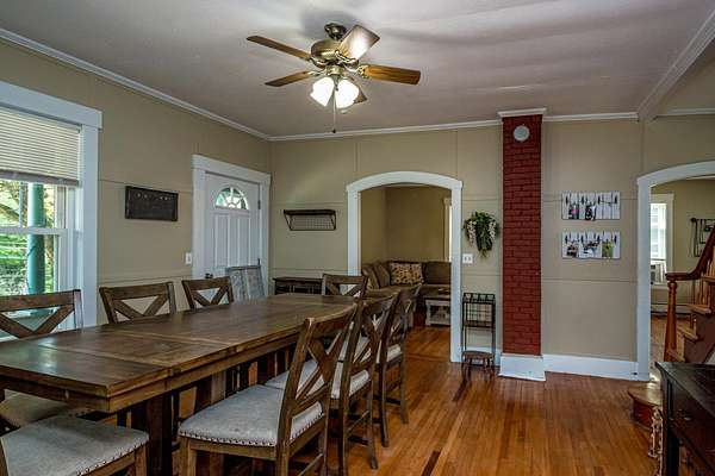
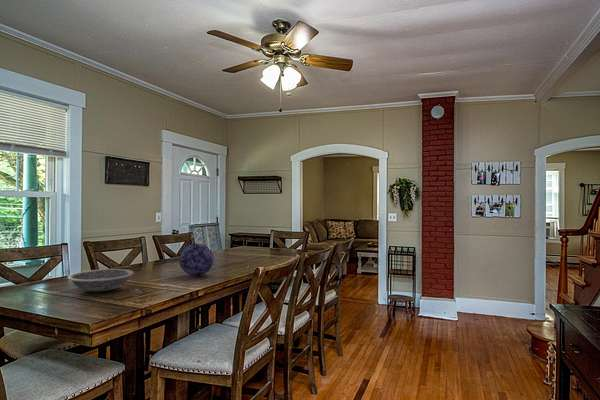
+ decorative ball (196, 259)
+ bowl (101, 282)
